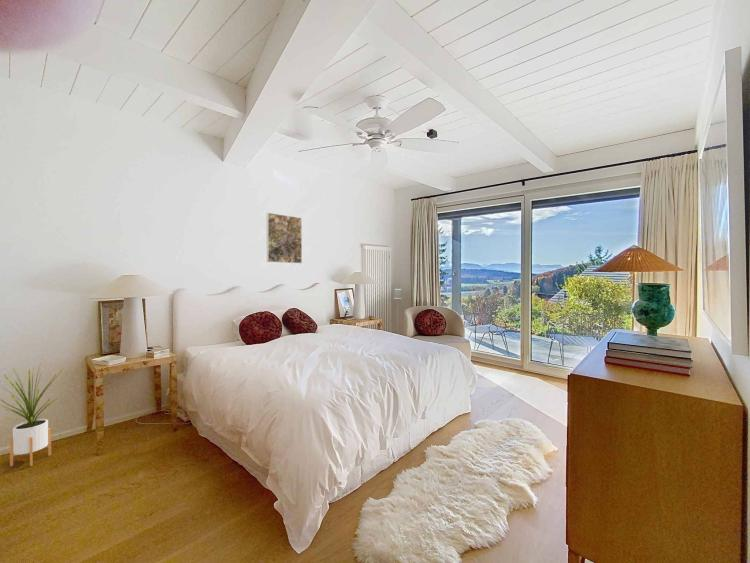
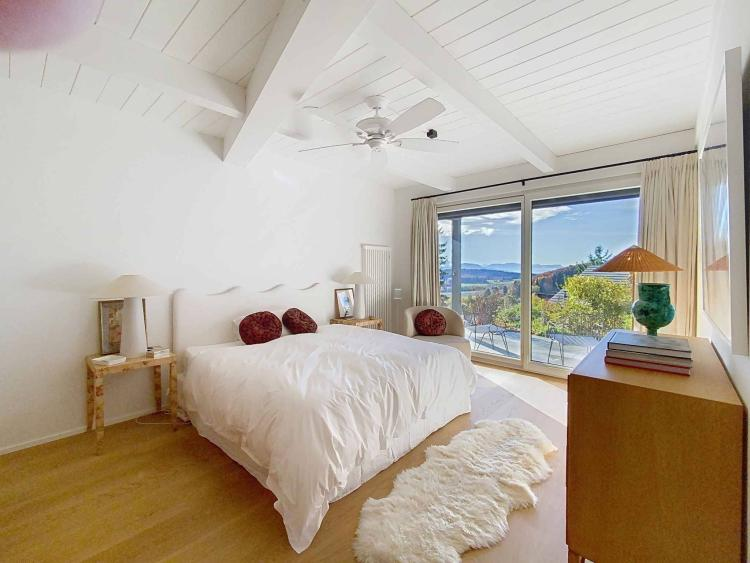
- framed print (284, 239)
- house plant (31, 412)
